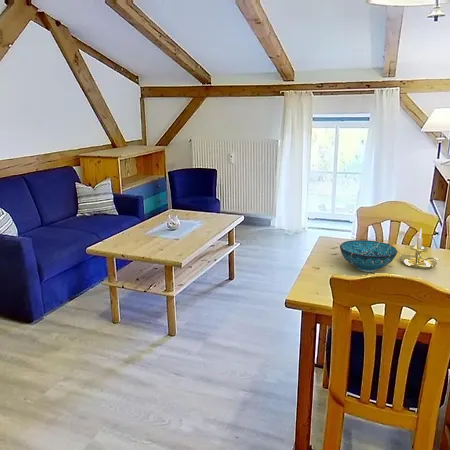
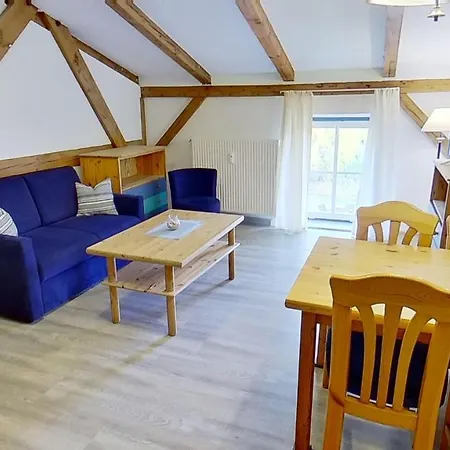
- decorative bowl (367, 258)
- candle holder (421, 247)
